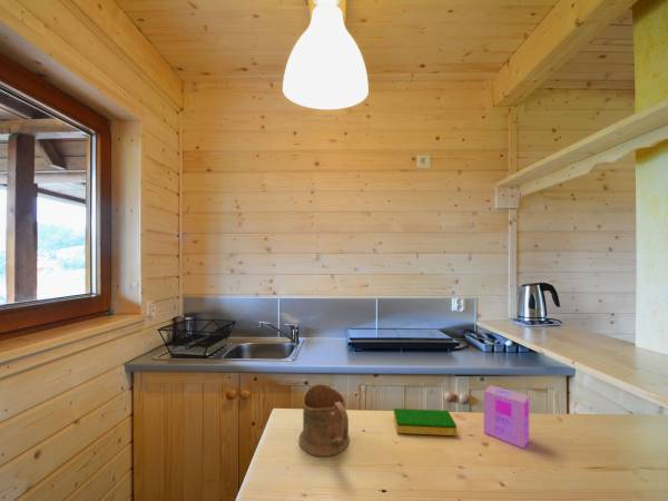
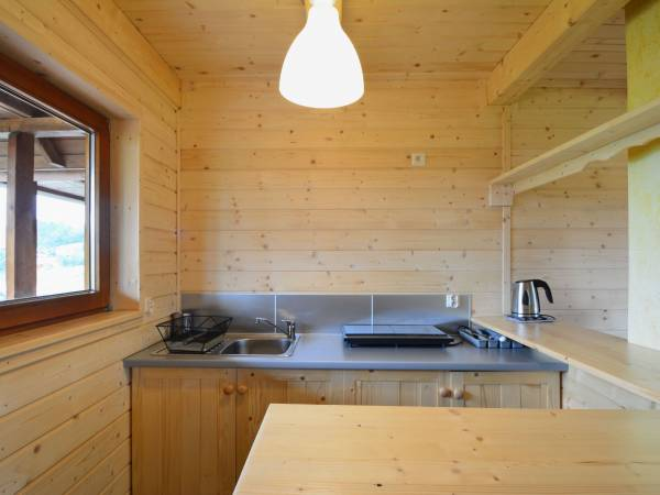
- dish soap box (505, 414)
- mug (328, 420)
- dish sponge (423, 421)
